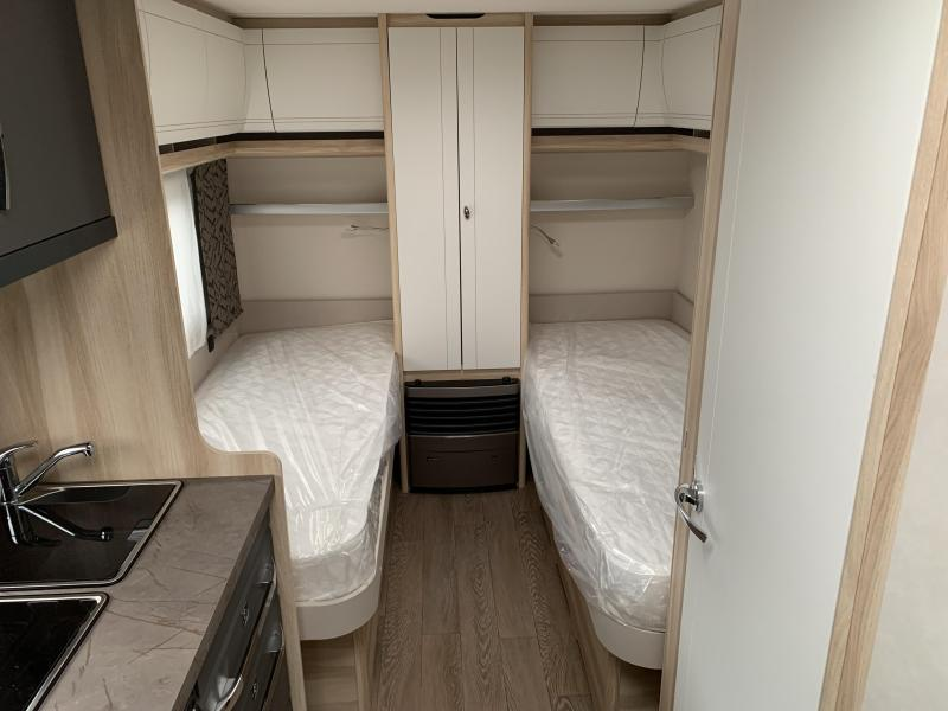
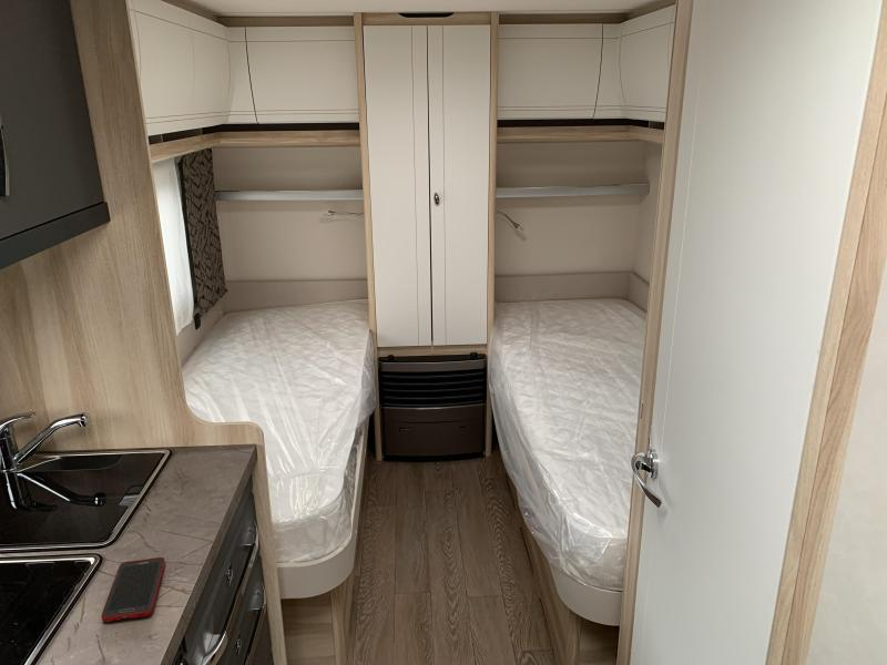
+ cell phone (134, 587)
